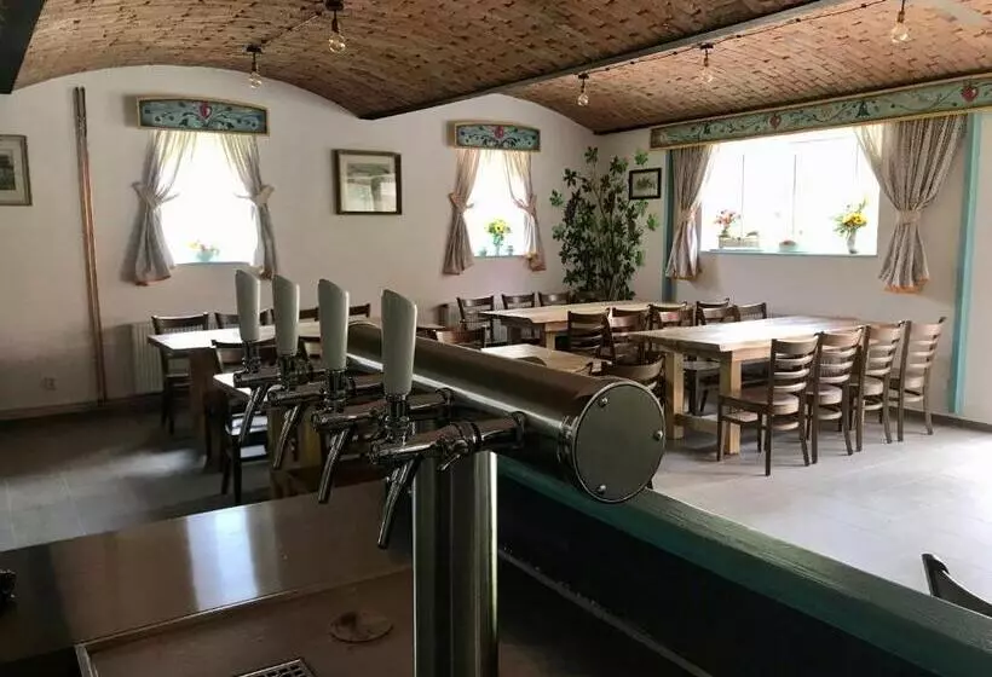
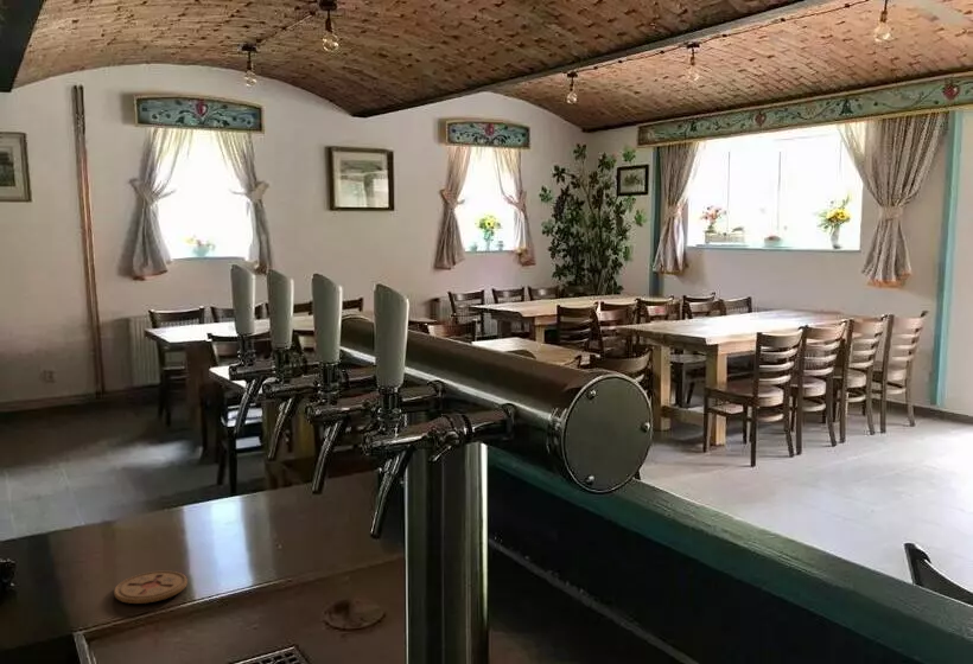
+ coaster (151, 586)
